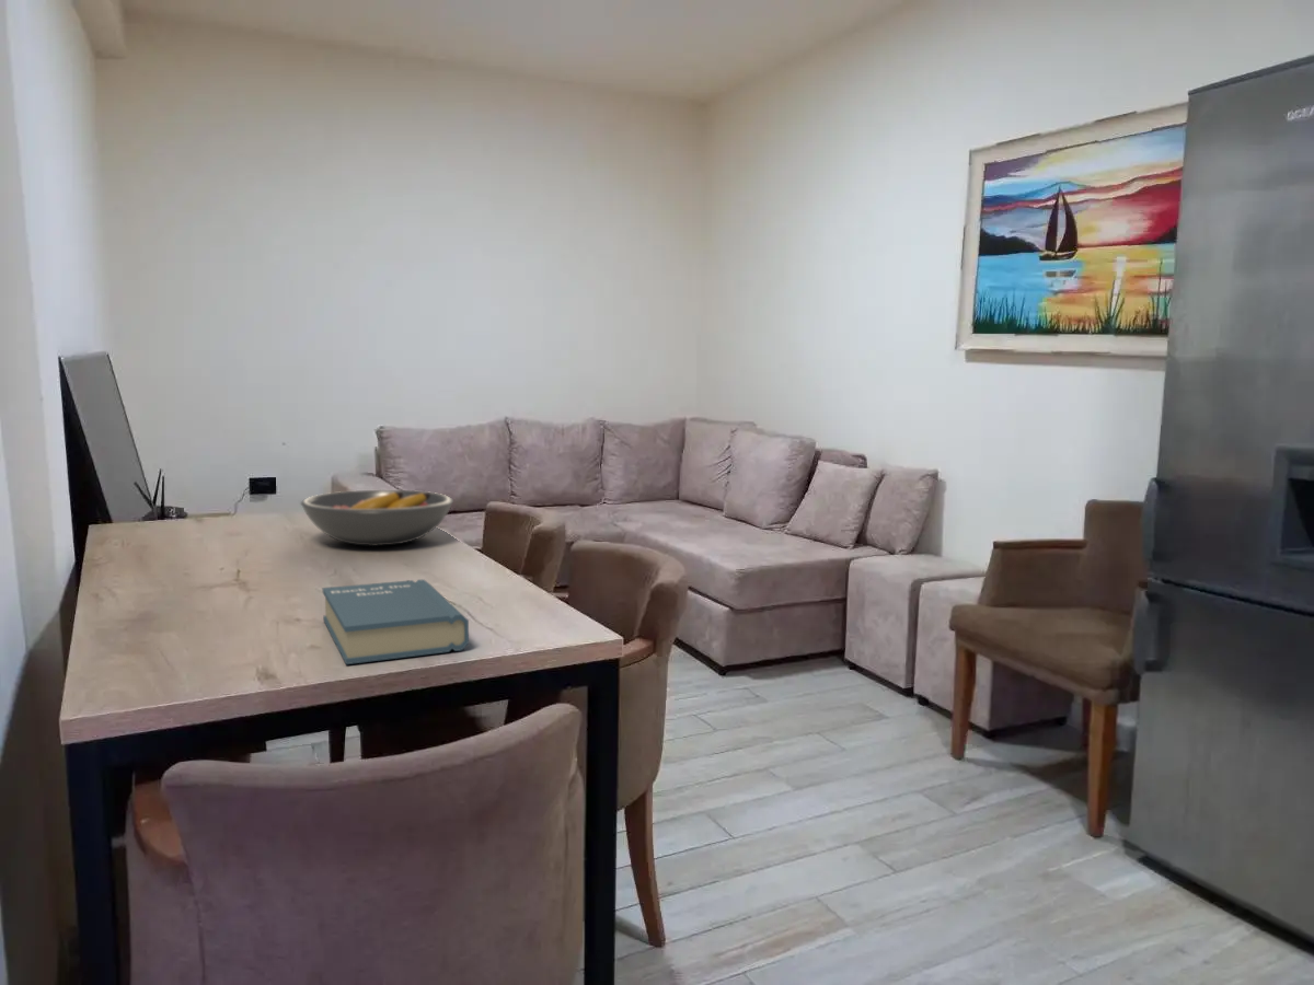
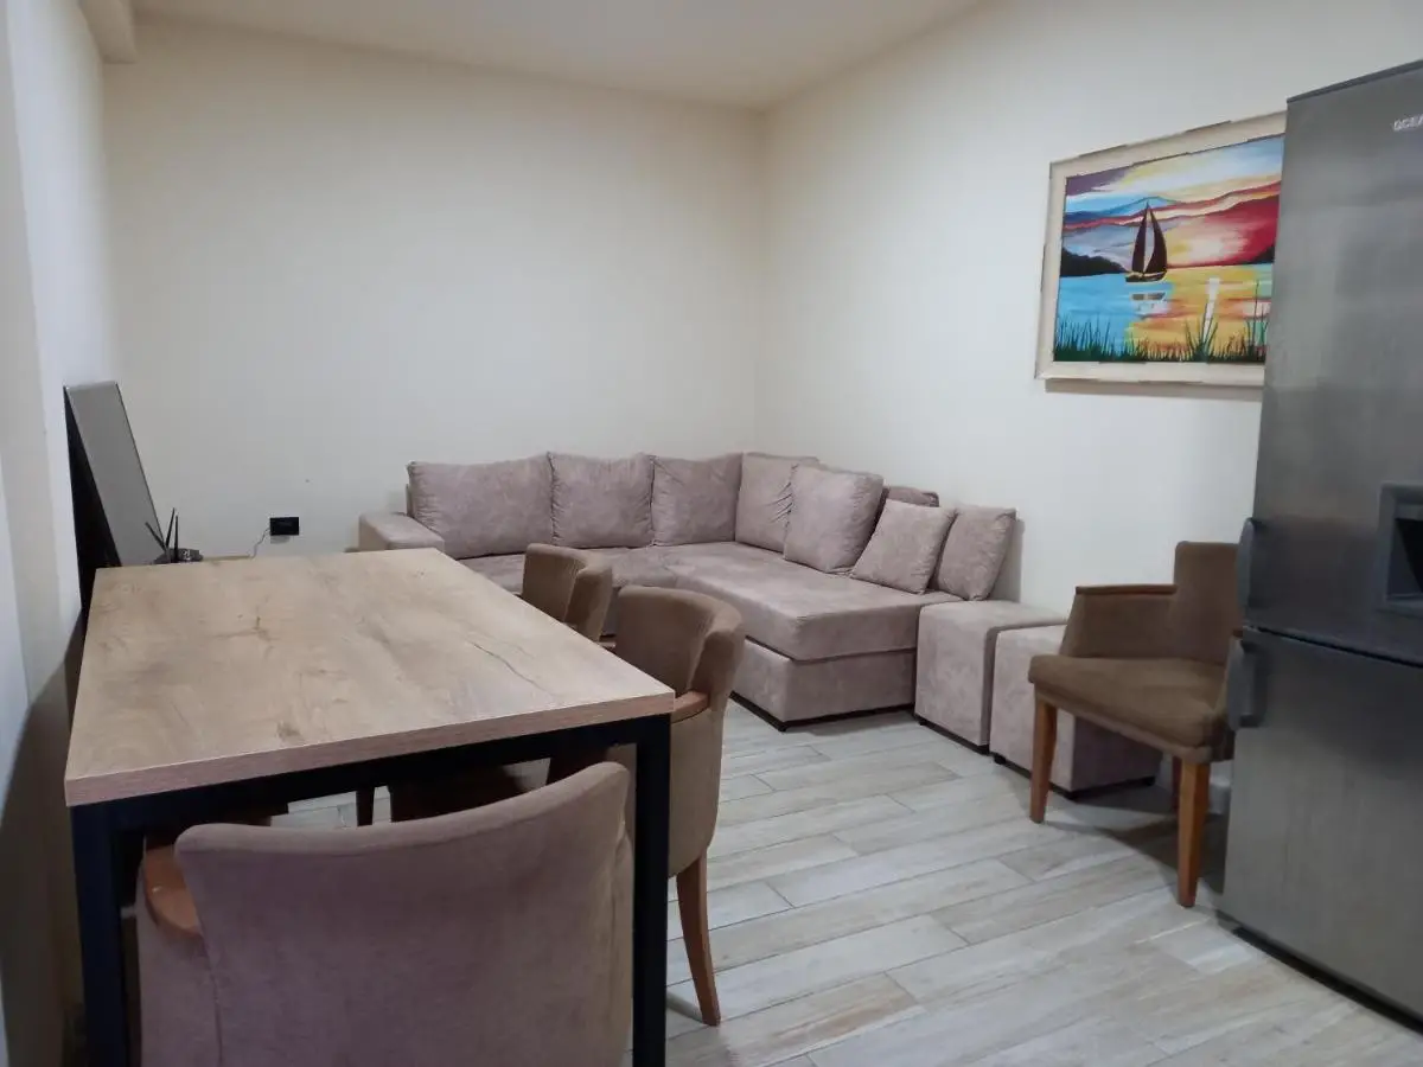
- book (392, 617)
- fruit bowl (378, 514)
